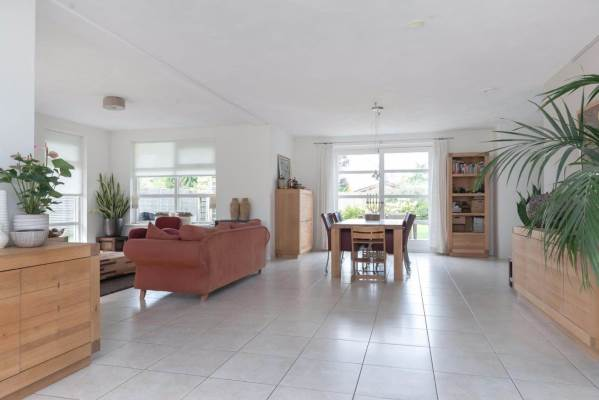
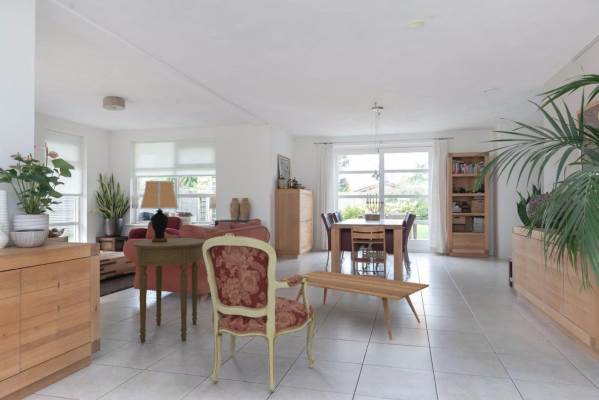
+ side table (161, 286)
+ table lamp (160, 211)
+ armchair (254, 303)
+ coffee table (352, 292)
